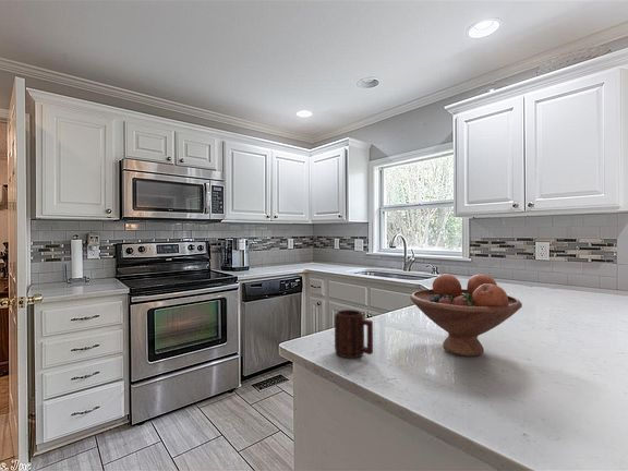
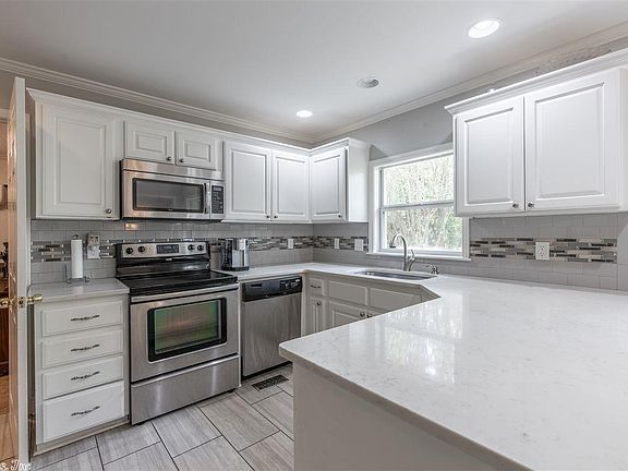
- fruit bowl (462, 313)
- mug (353, 334)
